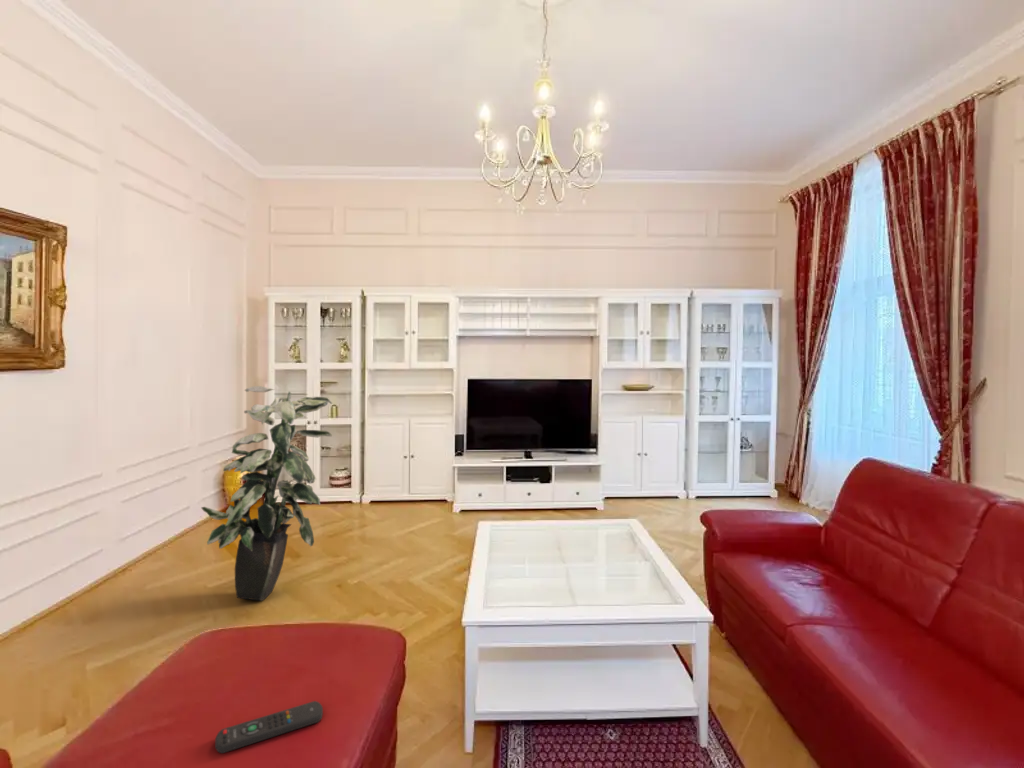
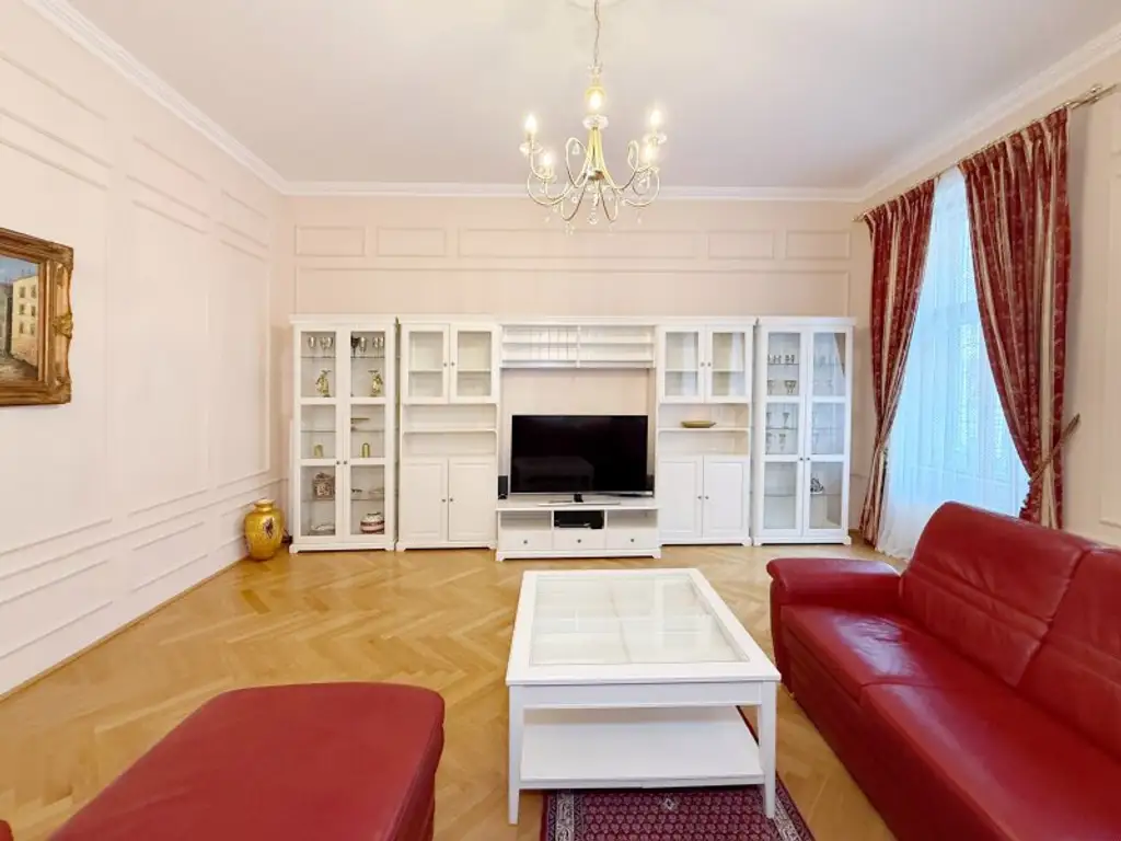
- indoor plant (270, 489)
- remote control (271, 725)
